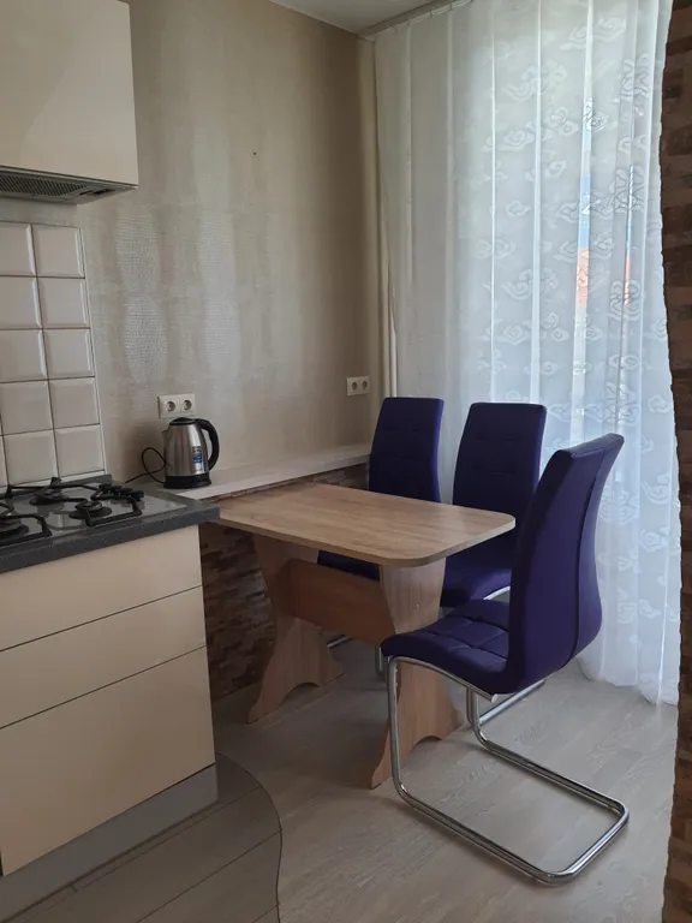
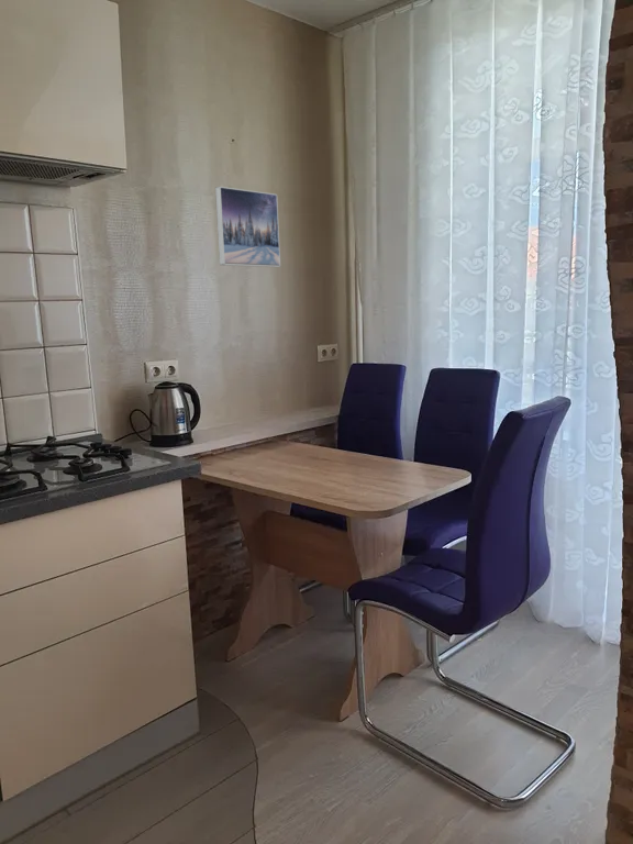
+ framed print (248, 229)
